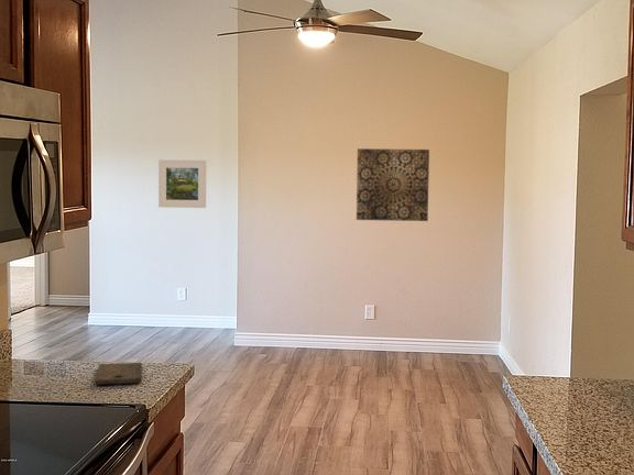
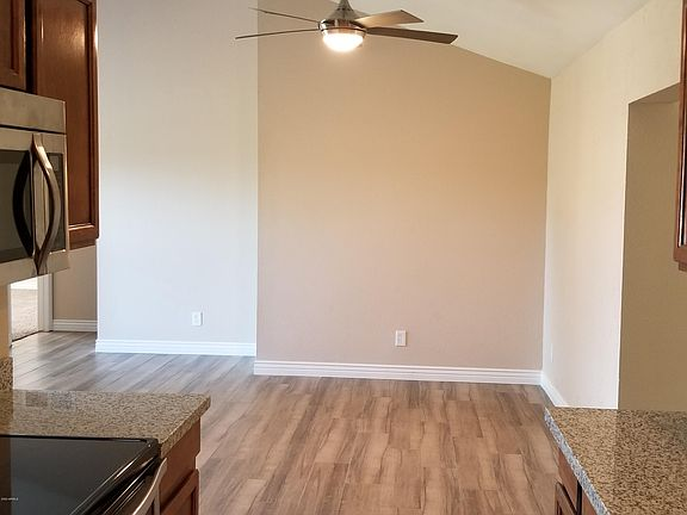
- wall art (392, 185)
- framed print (182, 184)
- cutting board (119, 373)
